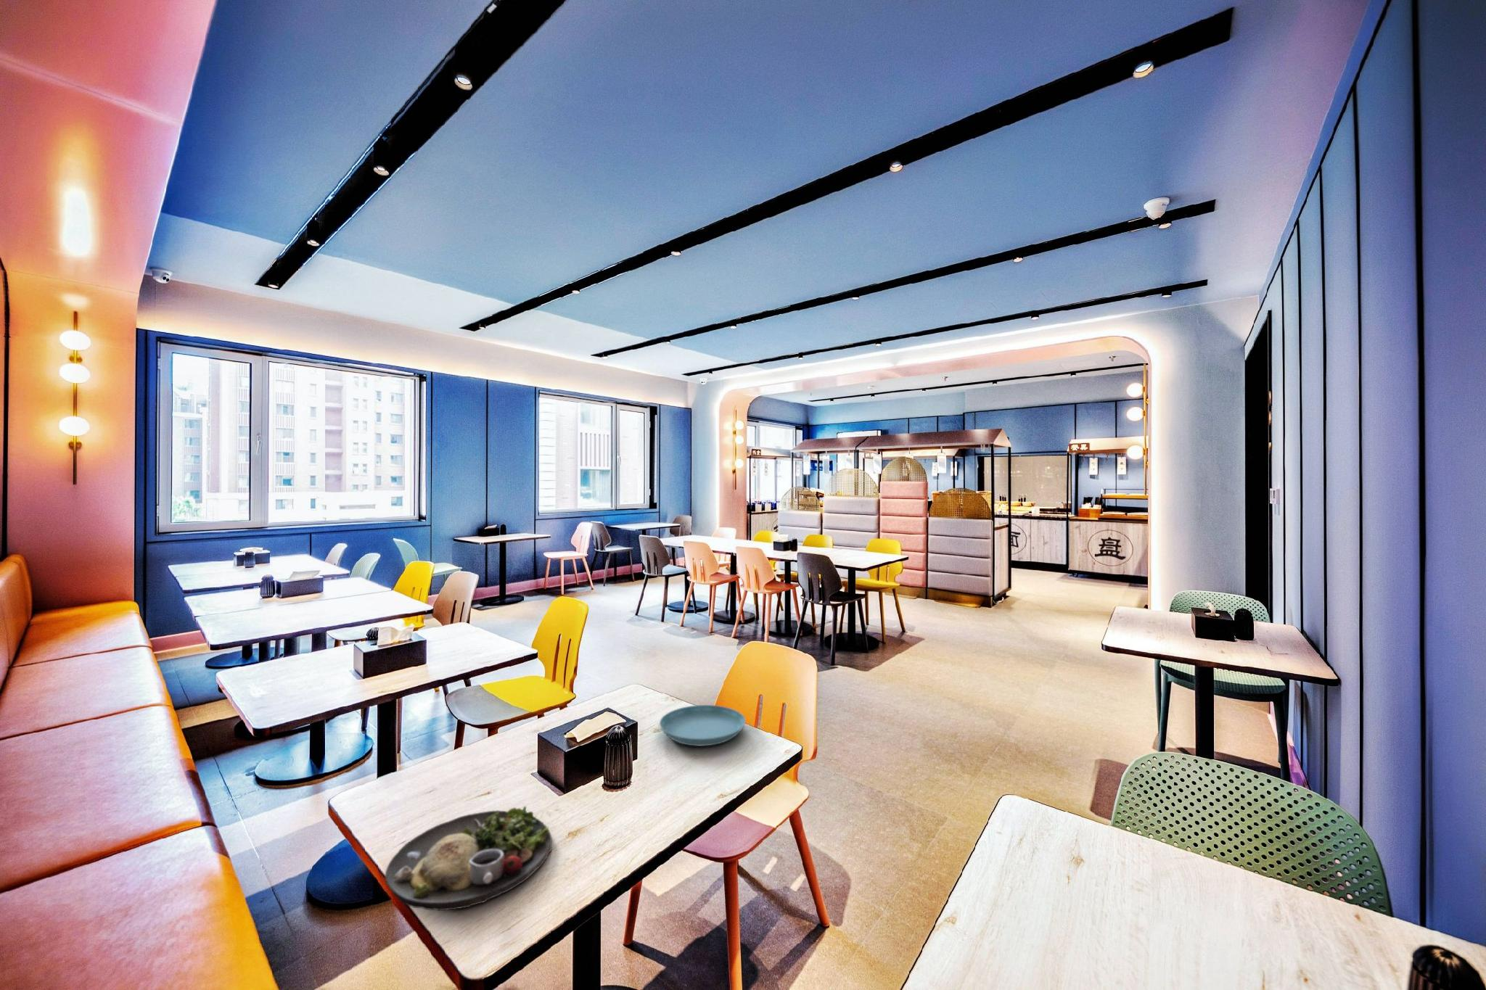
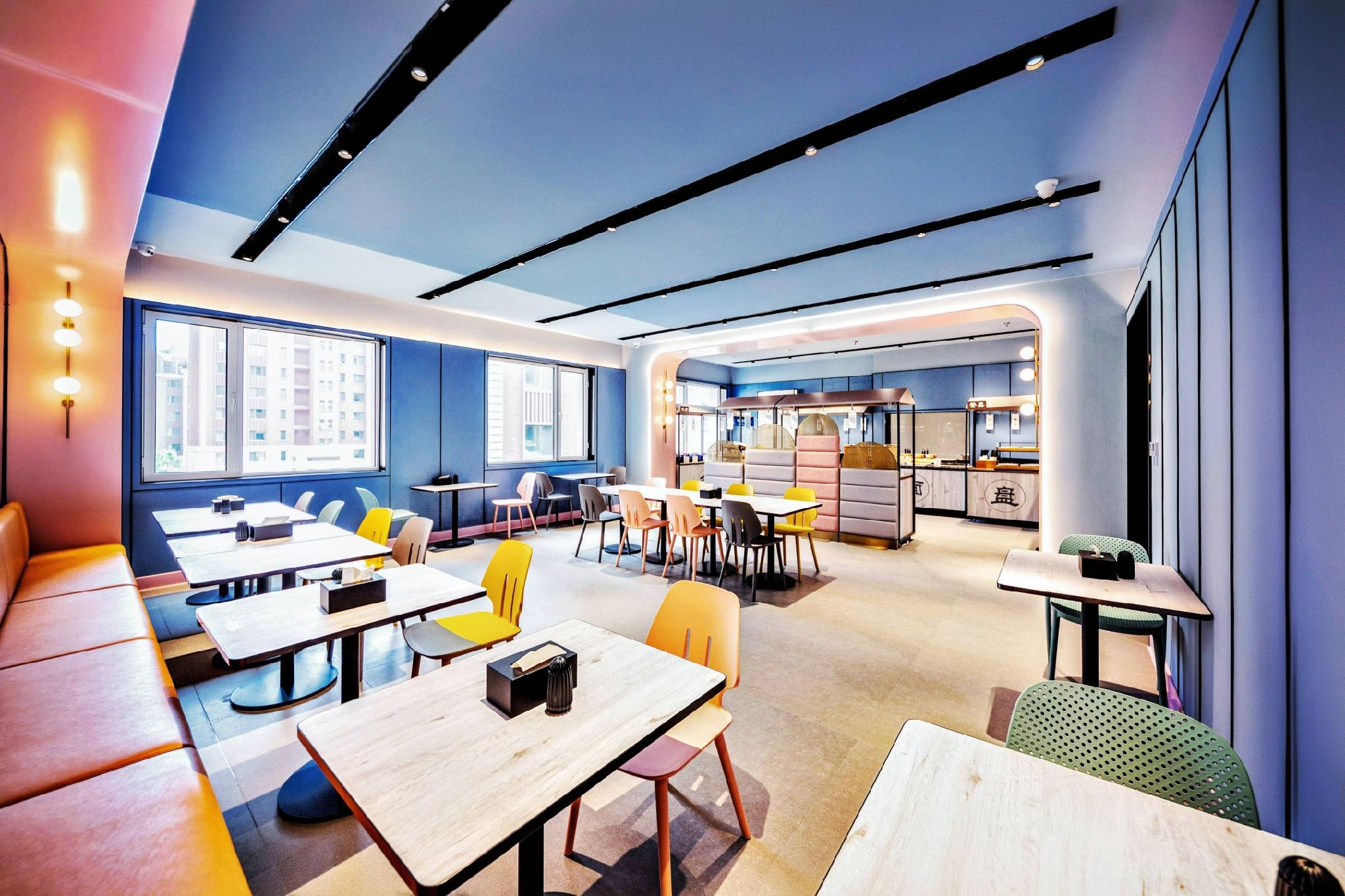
- saucer (703, 725)
- dinner plate (473, 842)
